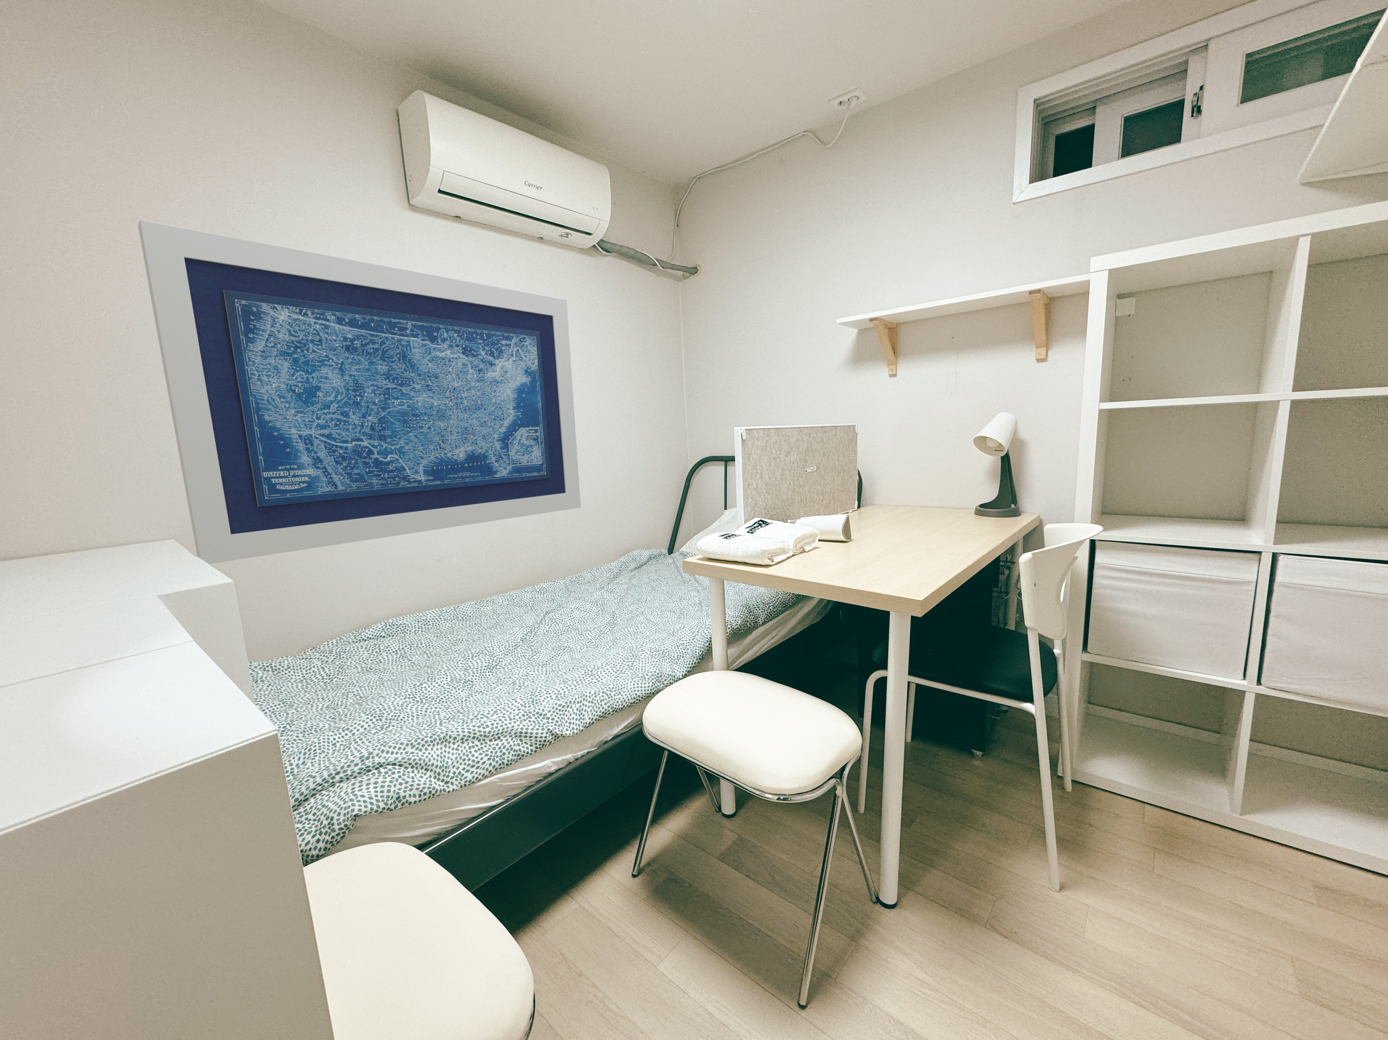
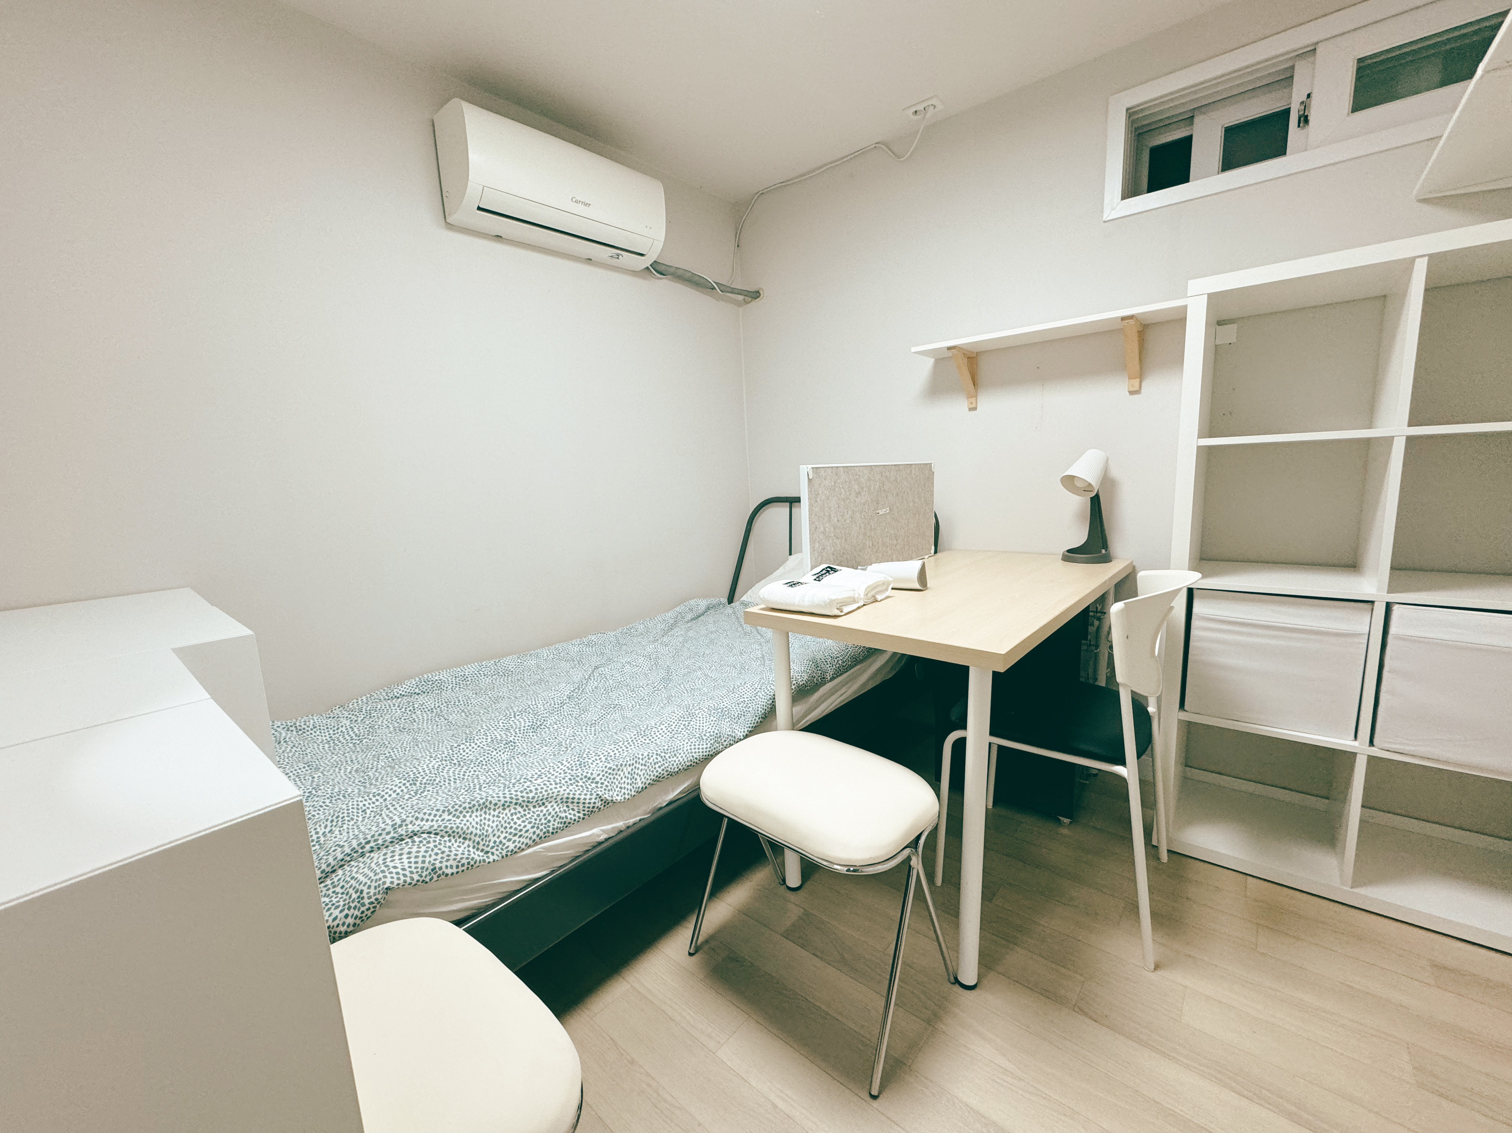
- wall art (420, 405)
